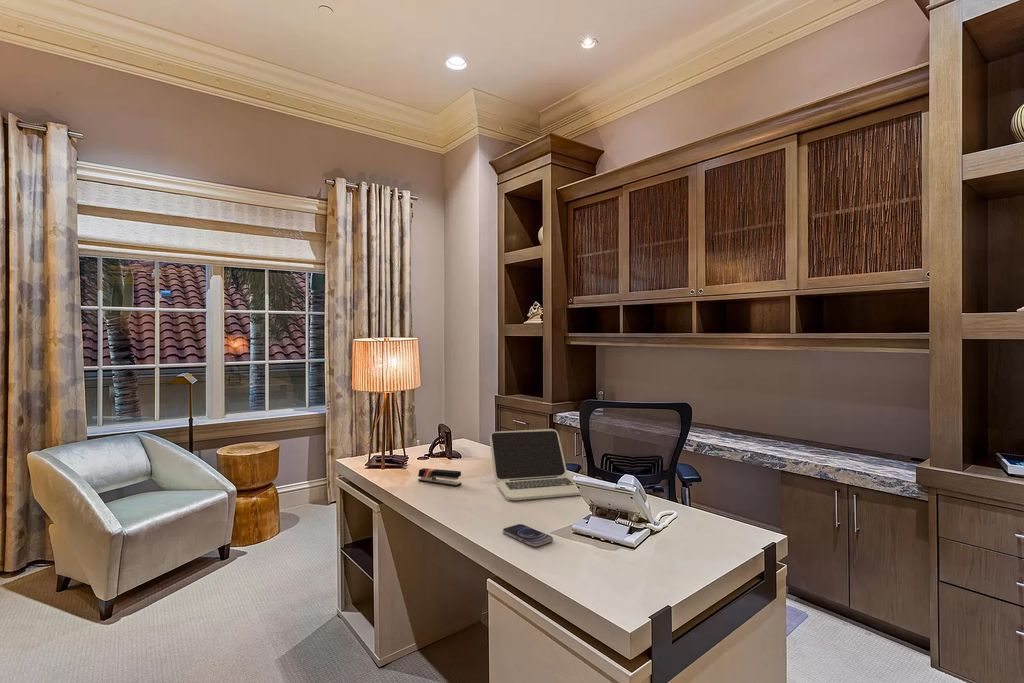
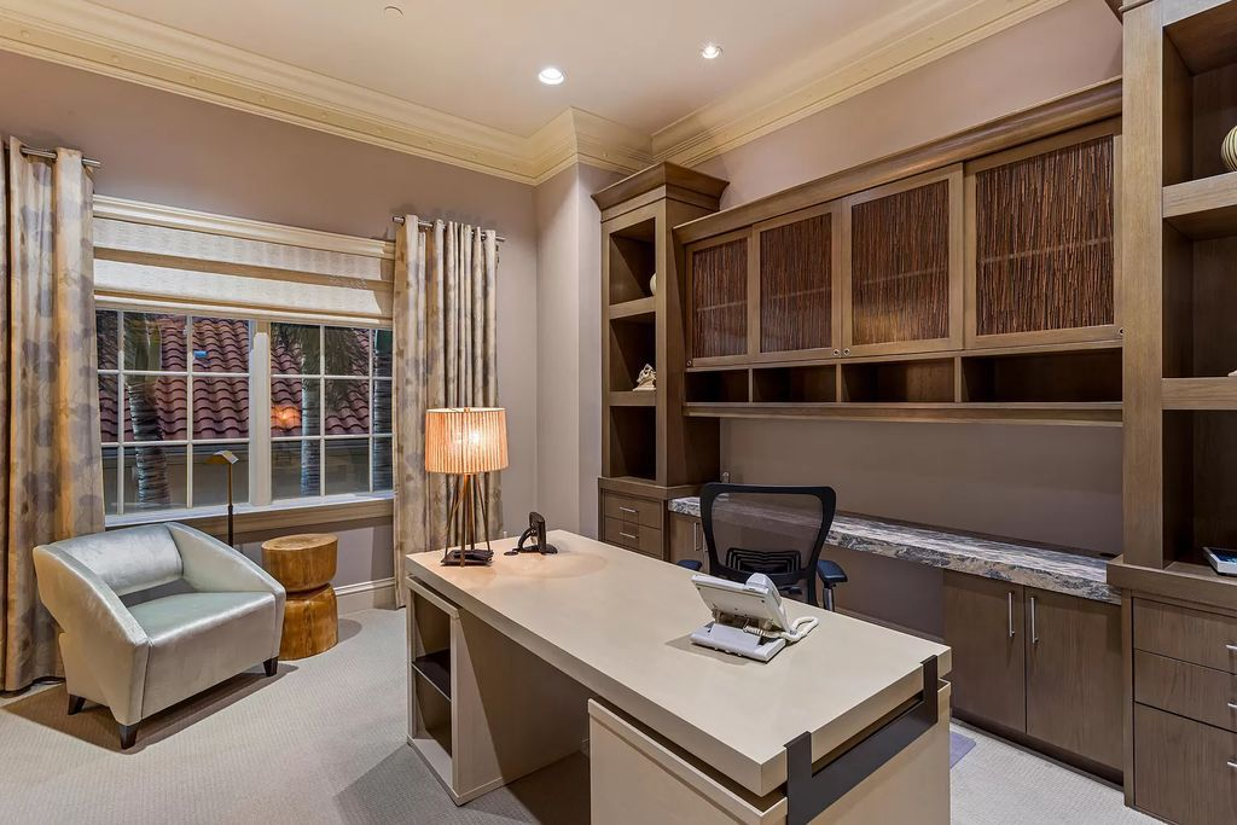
- laptop (535, 460)
- smartphone (527, 534)
- stapler (439, 476)
